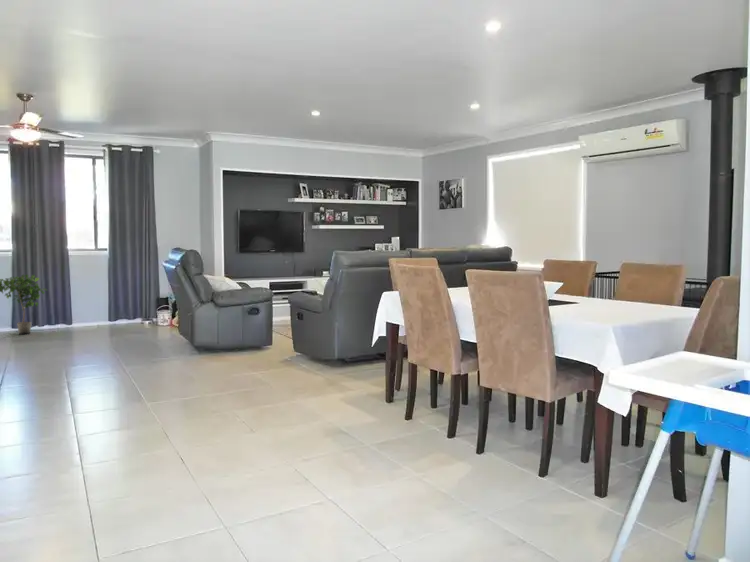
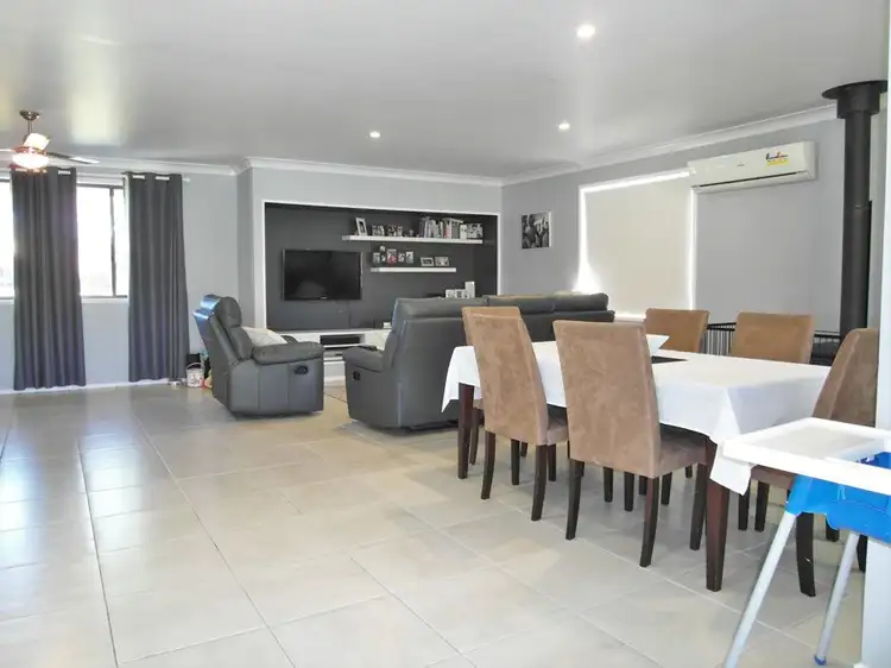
- potted plant (21, 303)
